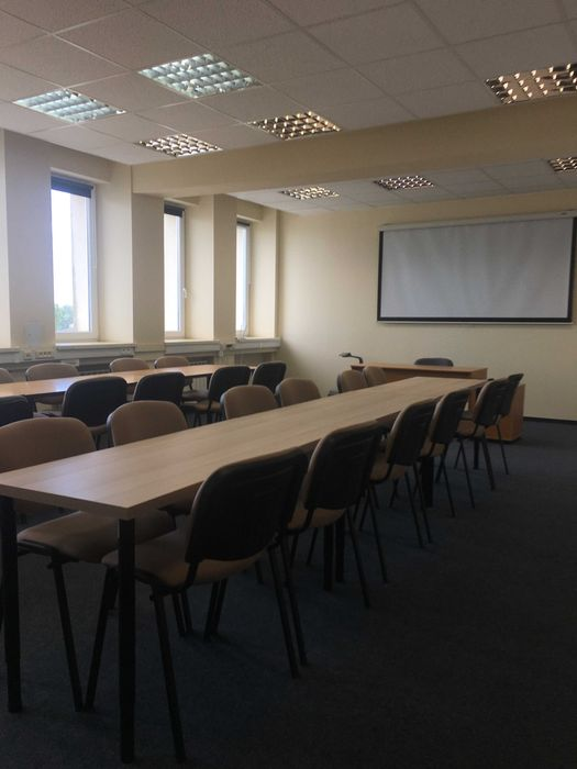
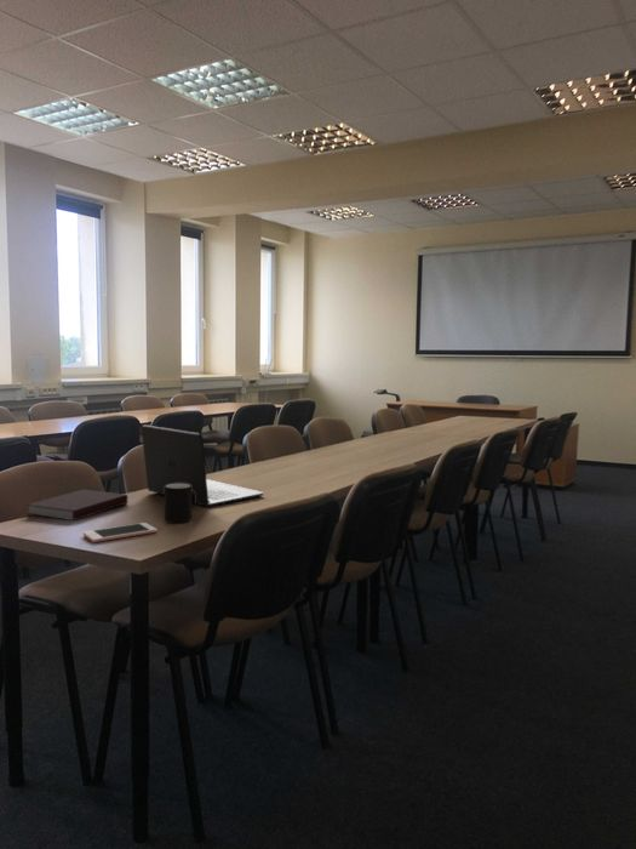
+ mug (182, 501)
+ cell phone (120, 531)
+ laptop (202, 460)
+ notebook (79, 503)
